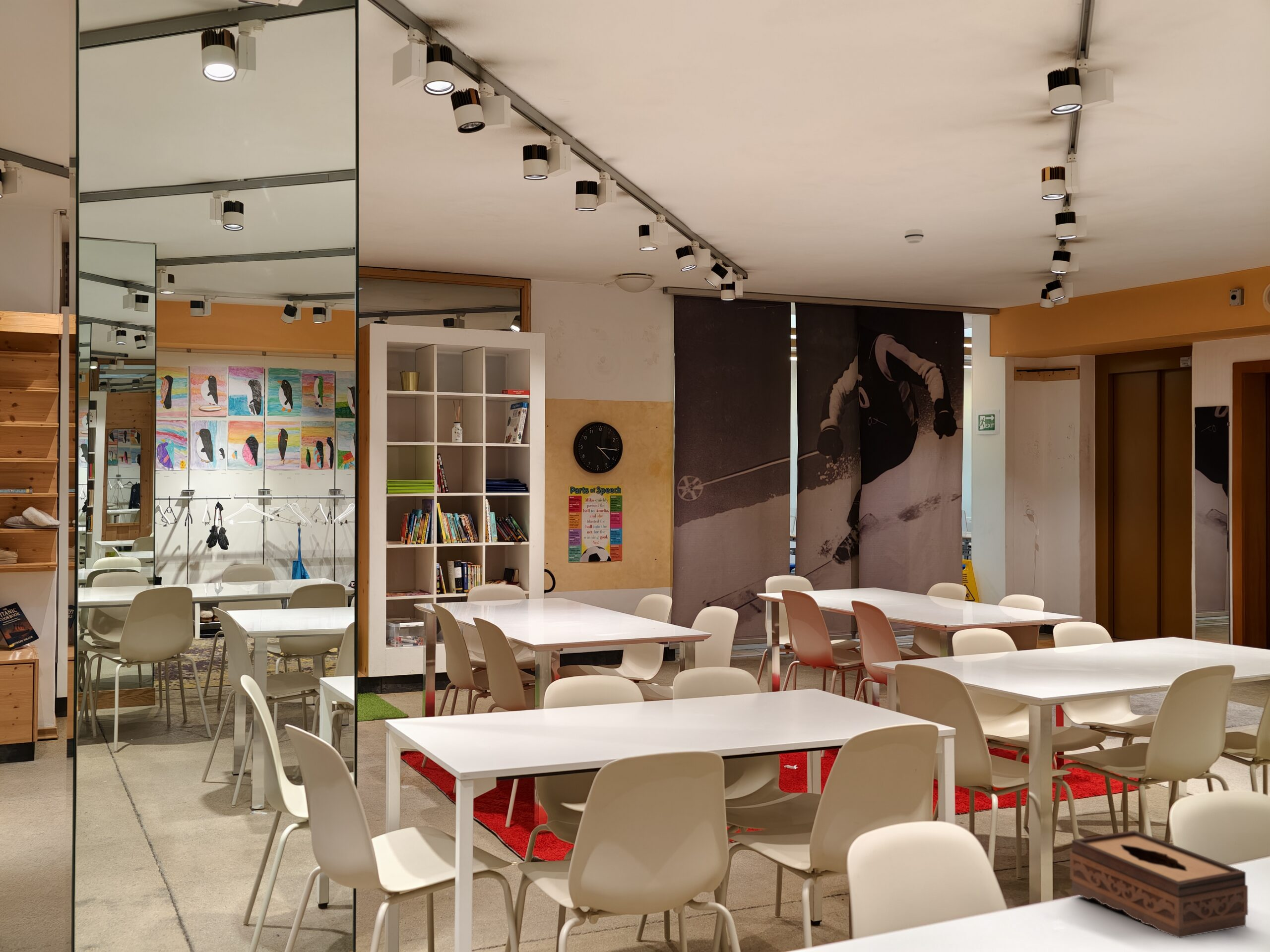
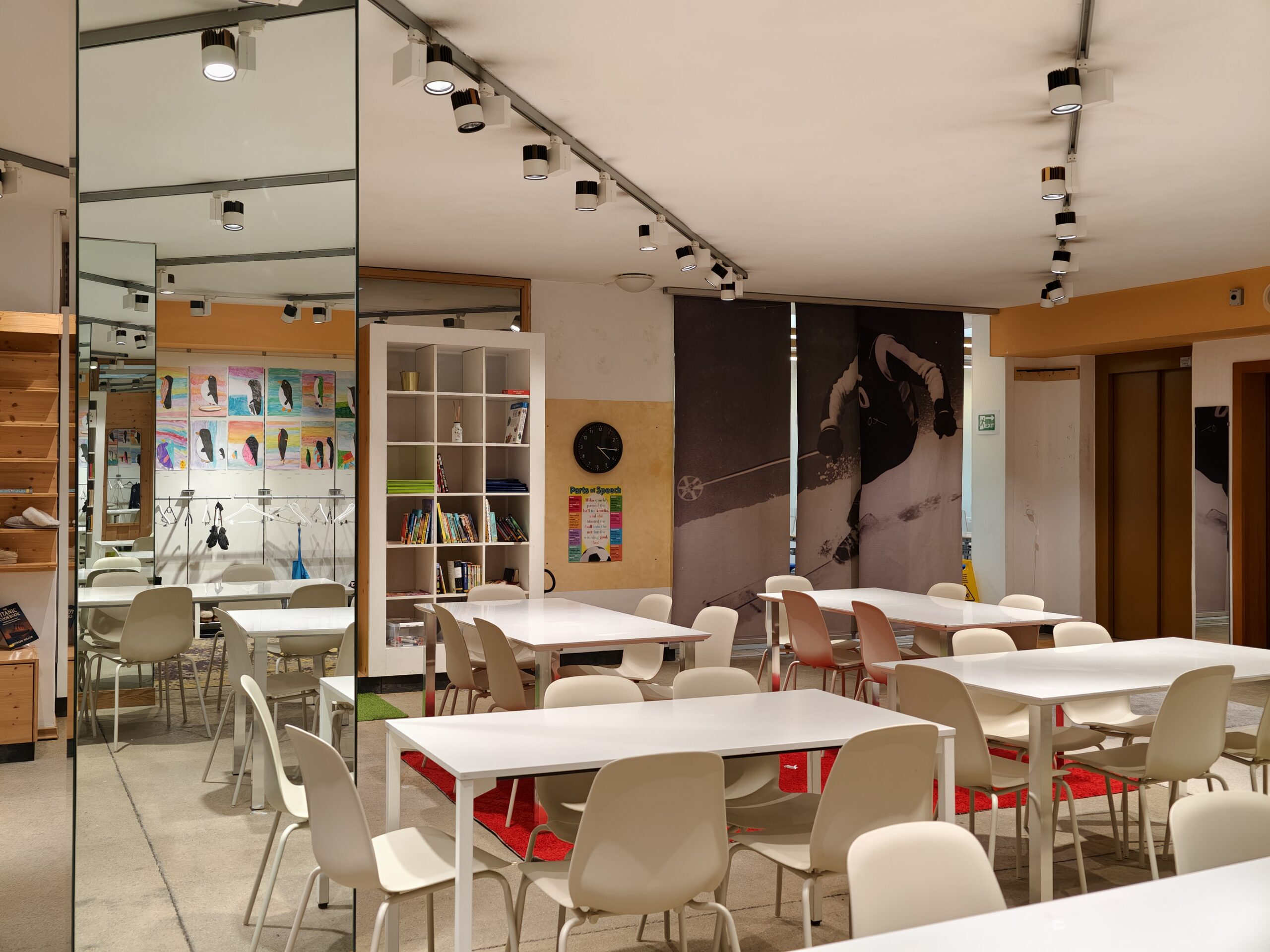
- tissue box (1155, 882)
- smoke detector (914, 236)
